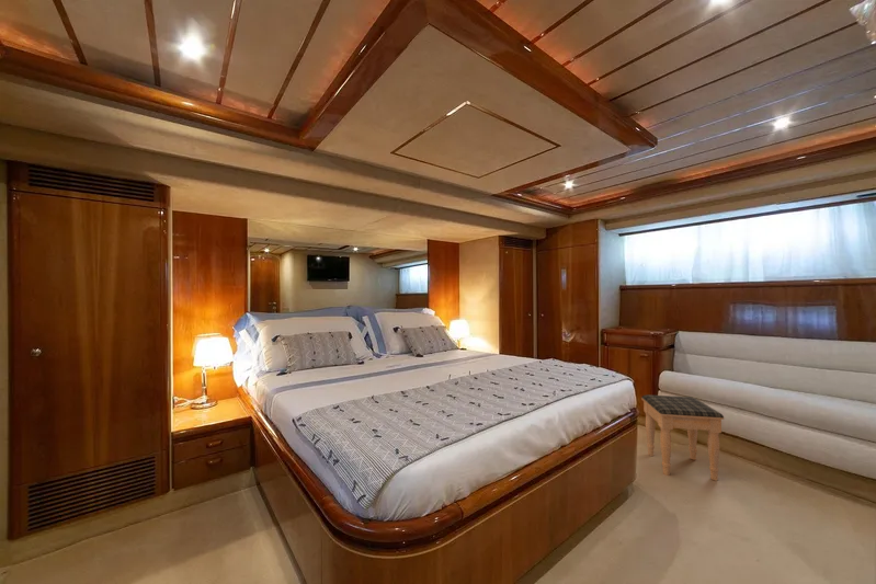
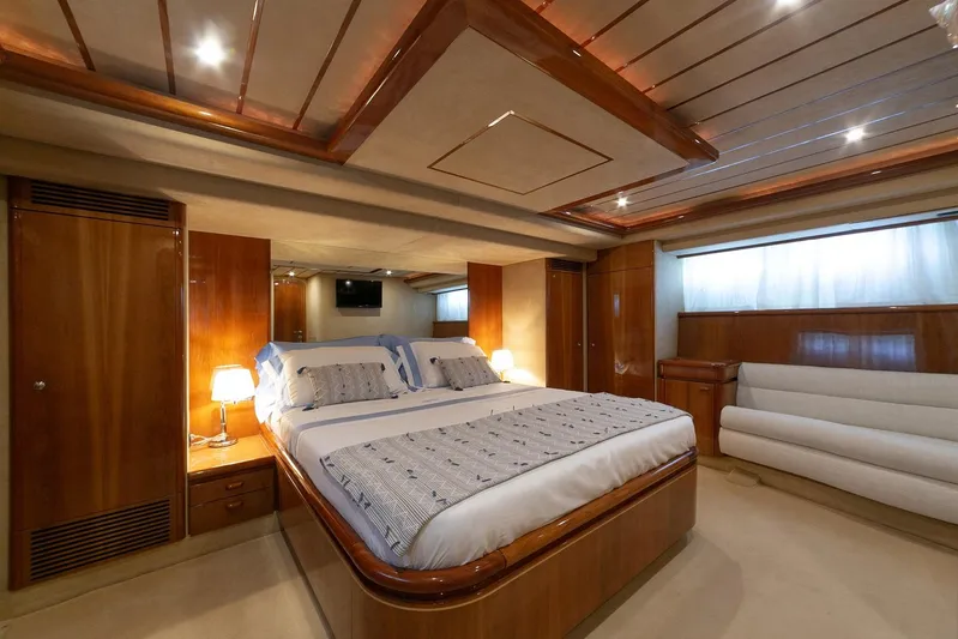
- footstool (679, 427)
